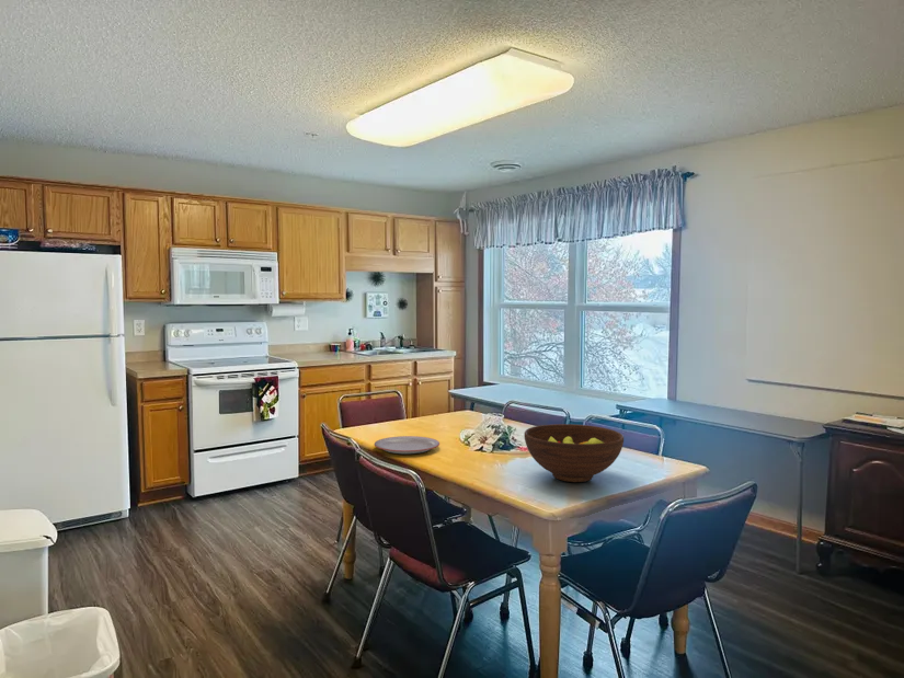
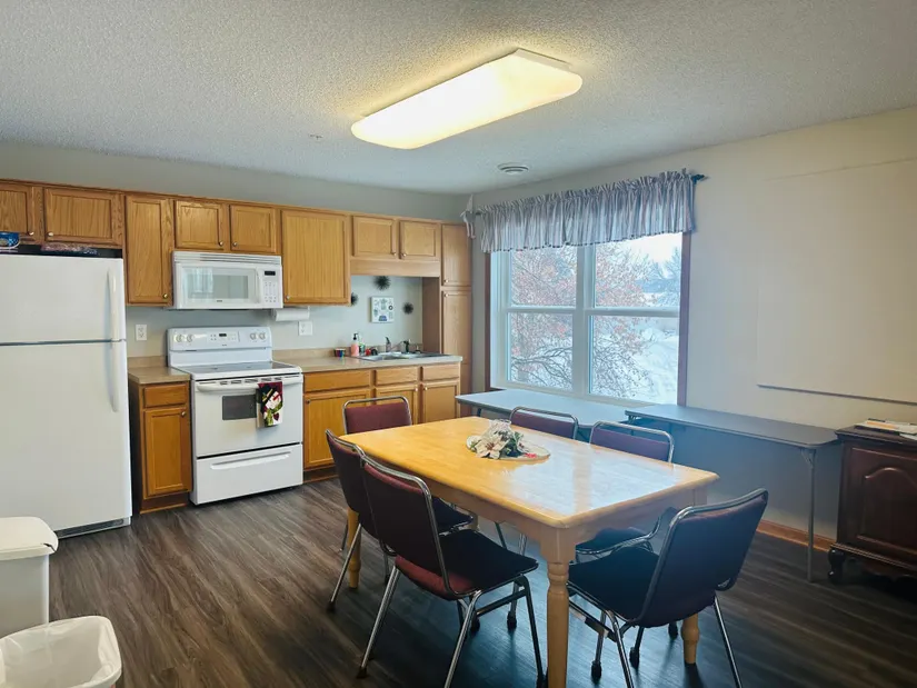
- fruit bowl (572, 456)
- plate (407, 445)
